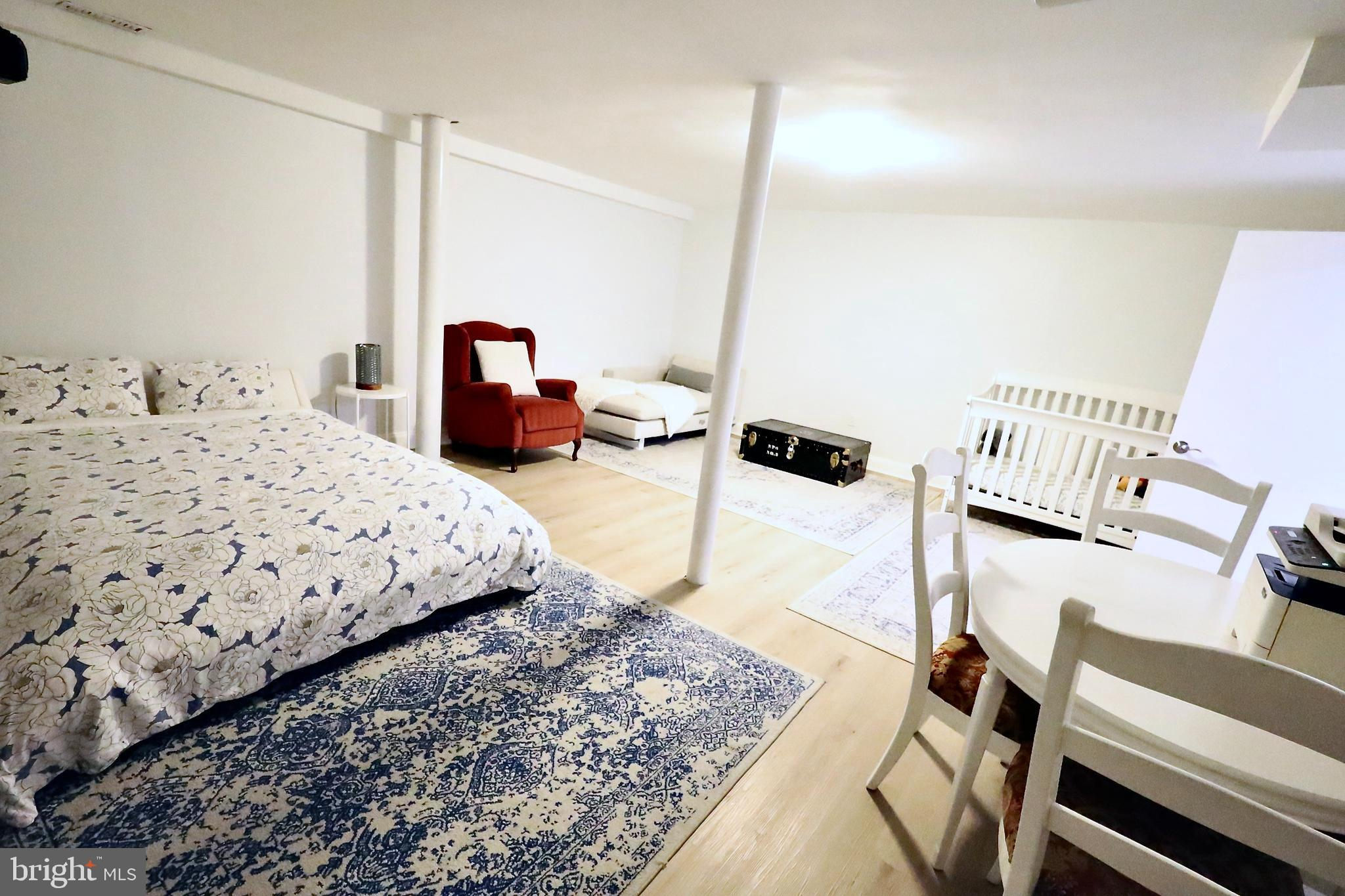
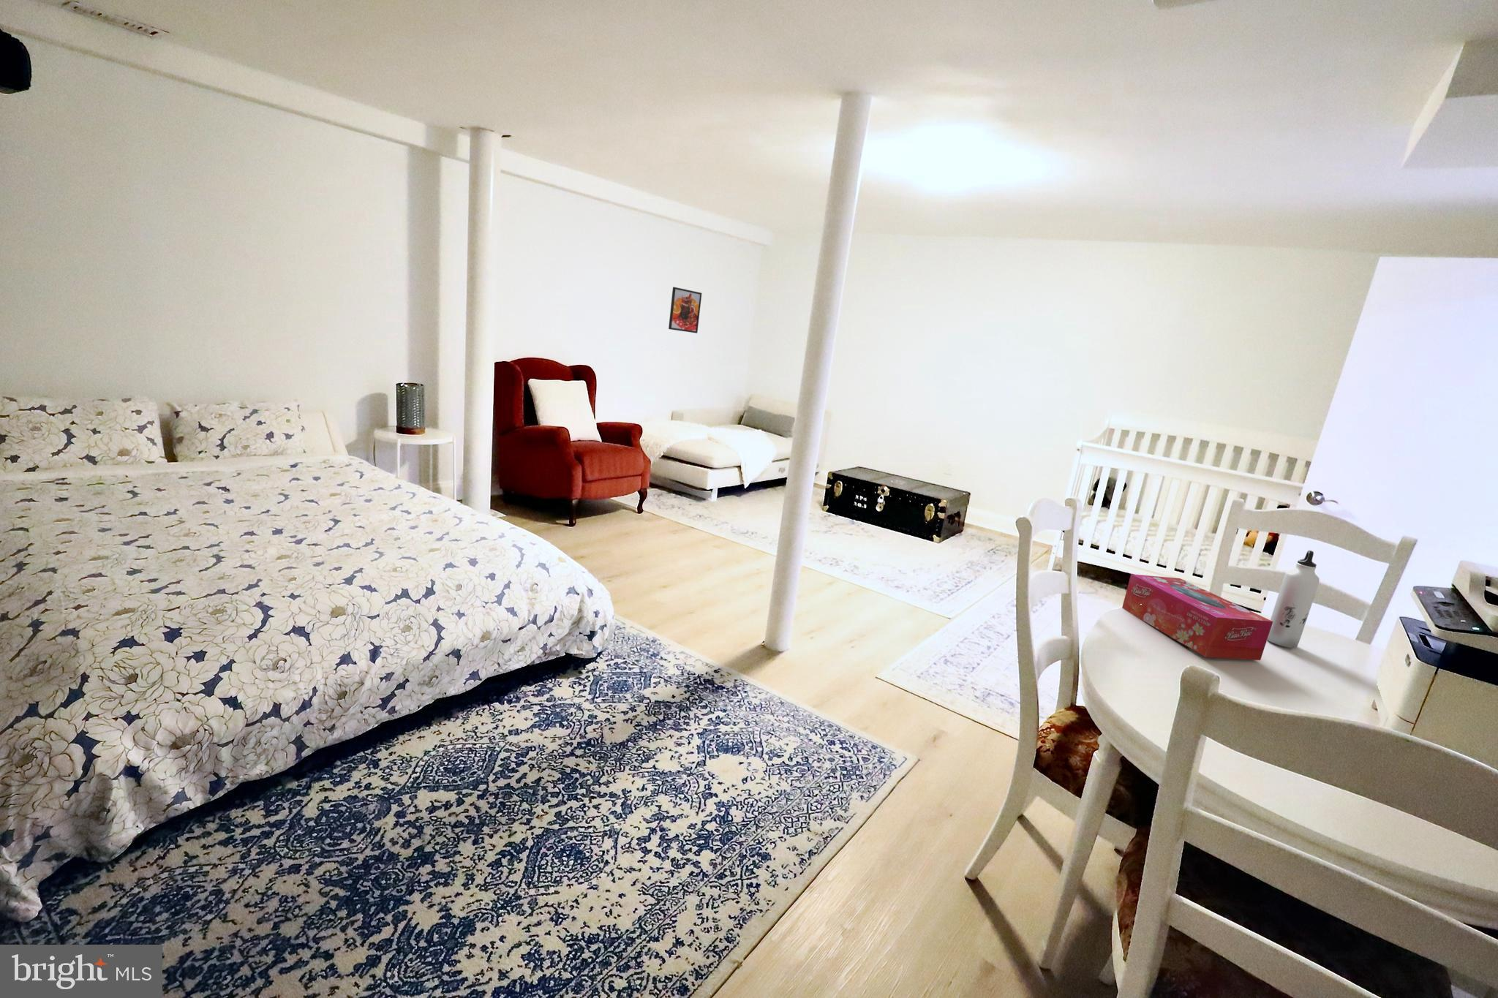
+ tissue box (1191, 614)
+ water bottle (1295, 597)
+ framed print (685, 311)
